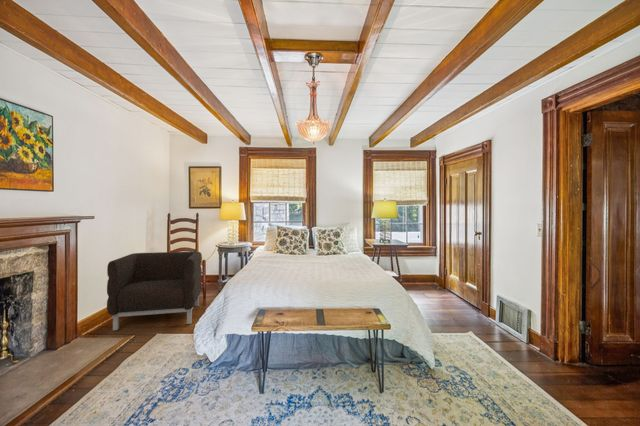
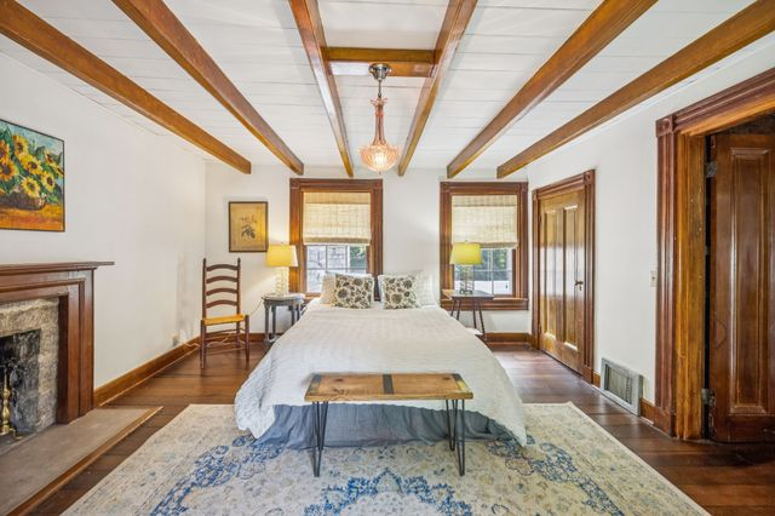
- armchair (159, 286)
